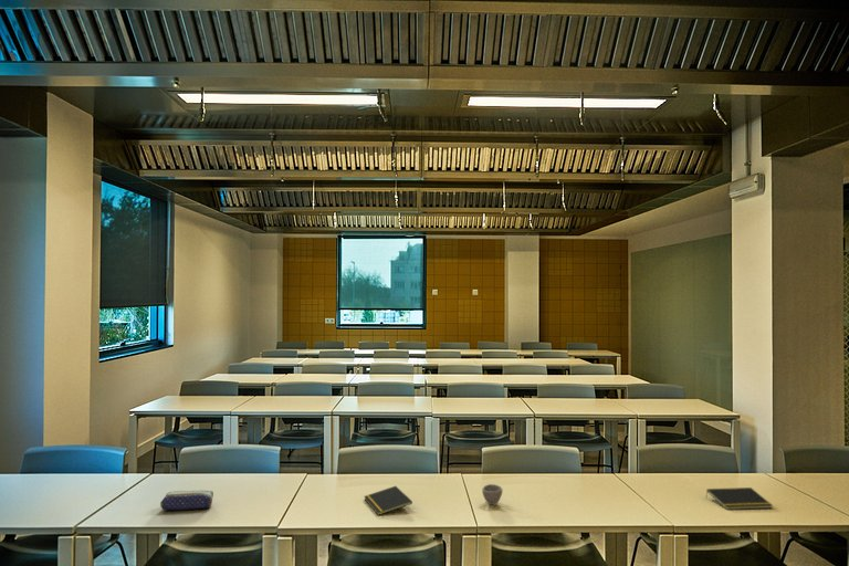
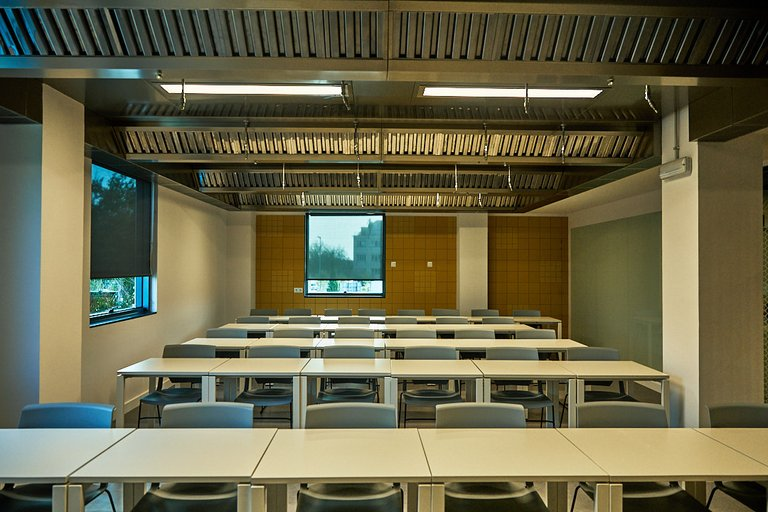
- cup (491, 494)
- notepad (387, 500)
- pencil case (187, 500)
- notepad (738, 497)
